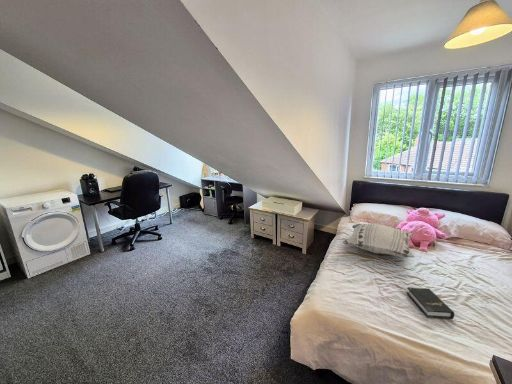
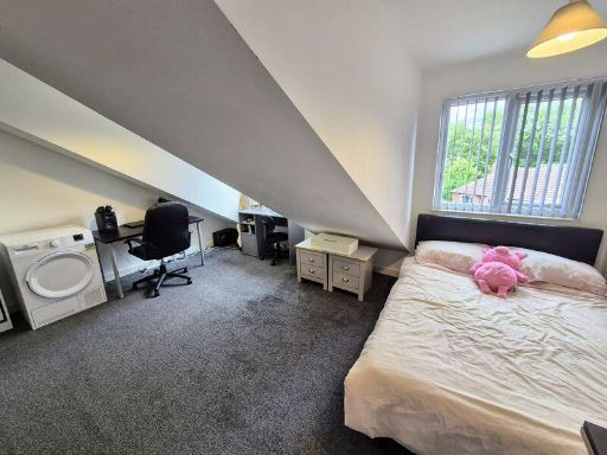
- decorative pillow (378, 238)
- hardback book (428, 302)
